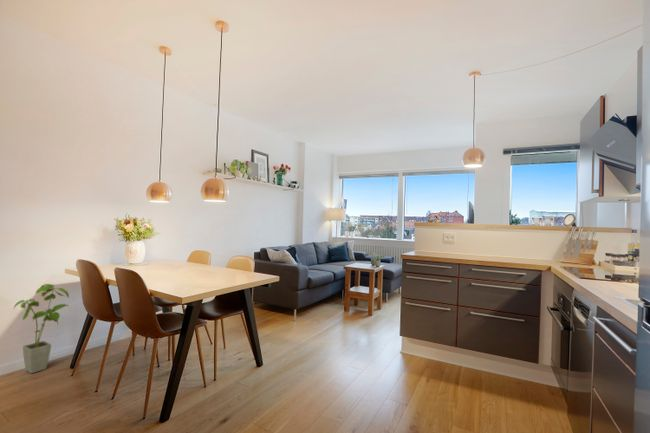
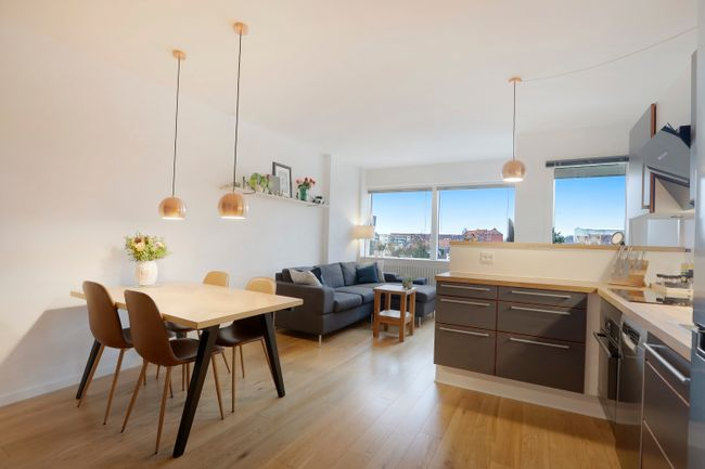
- house plant (44, 323)
